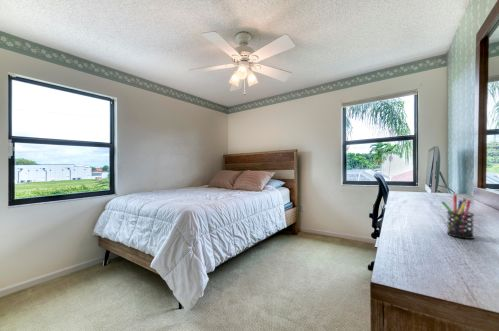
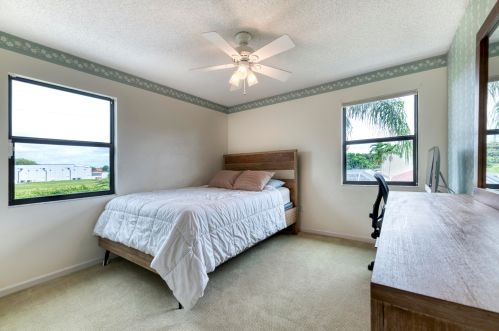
- pen holder (456, 215)
